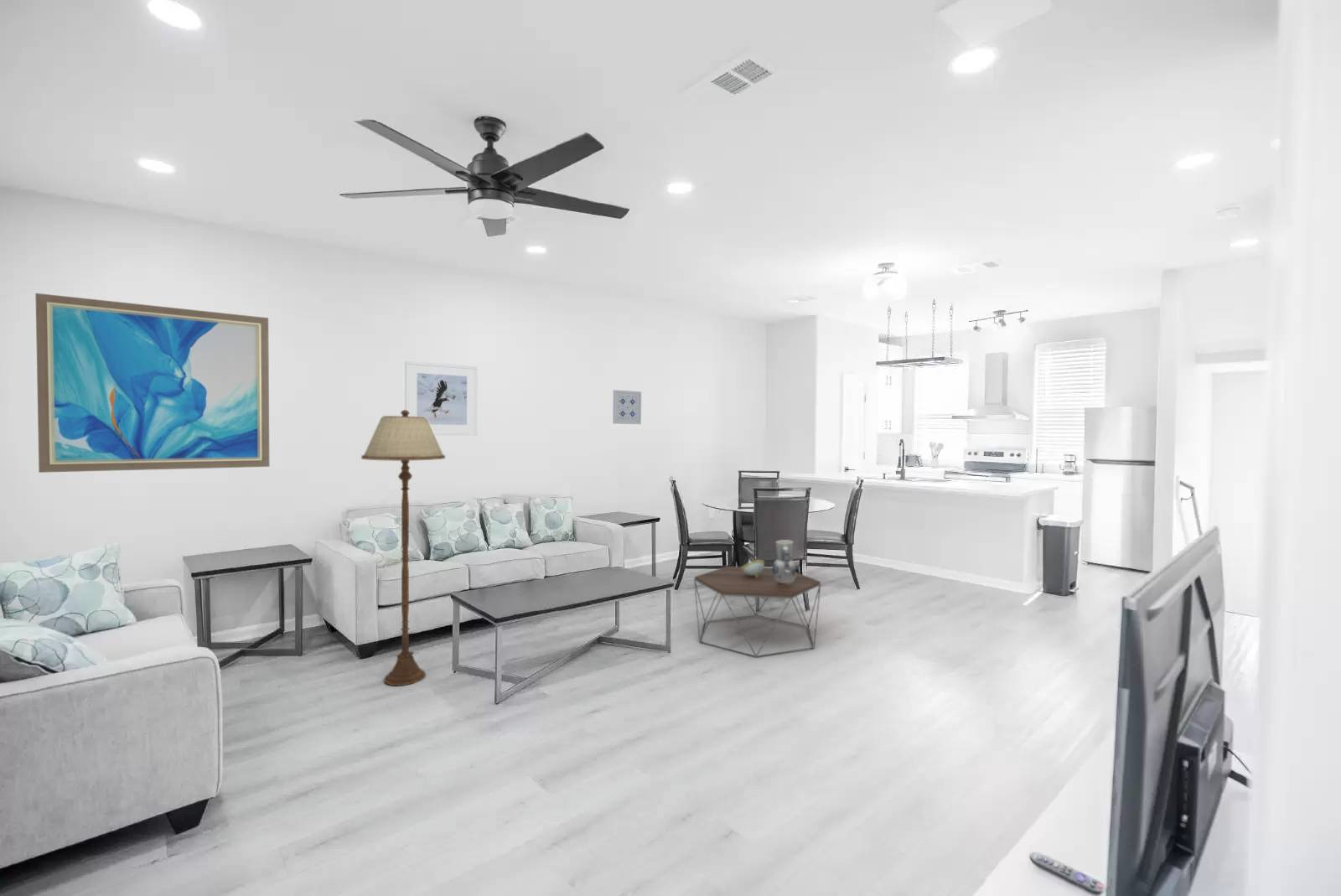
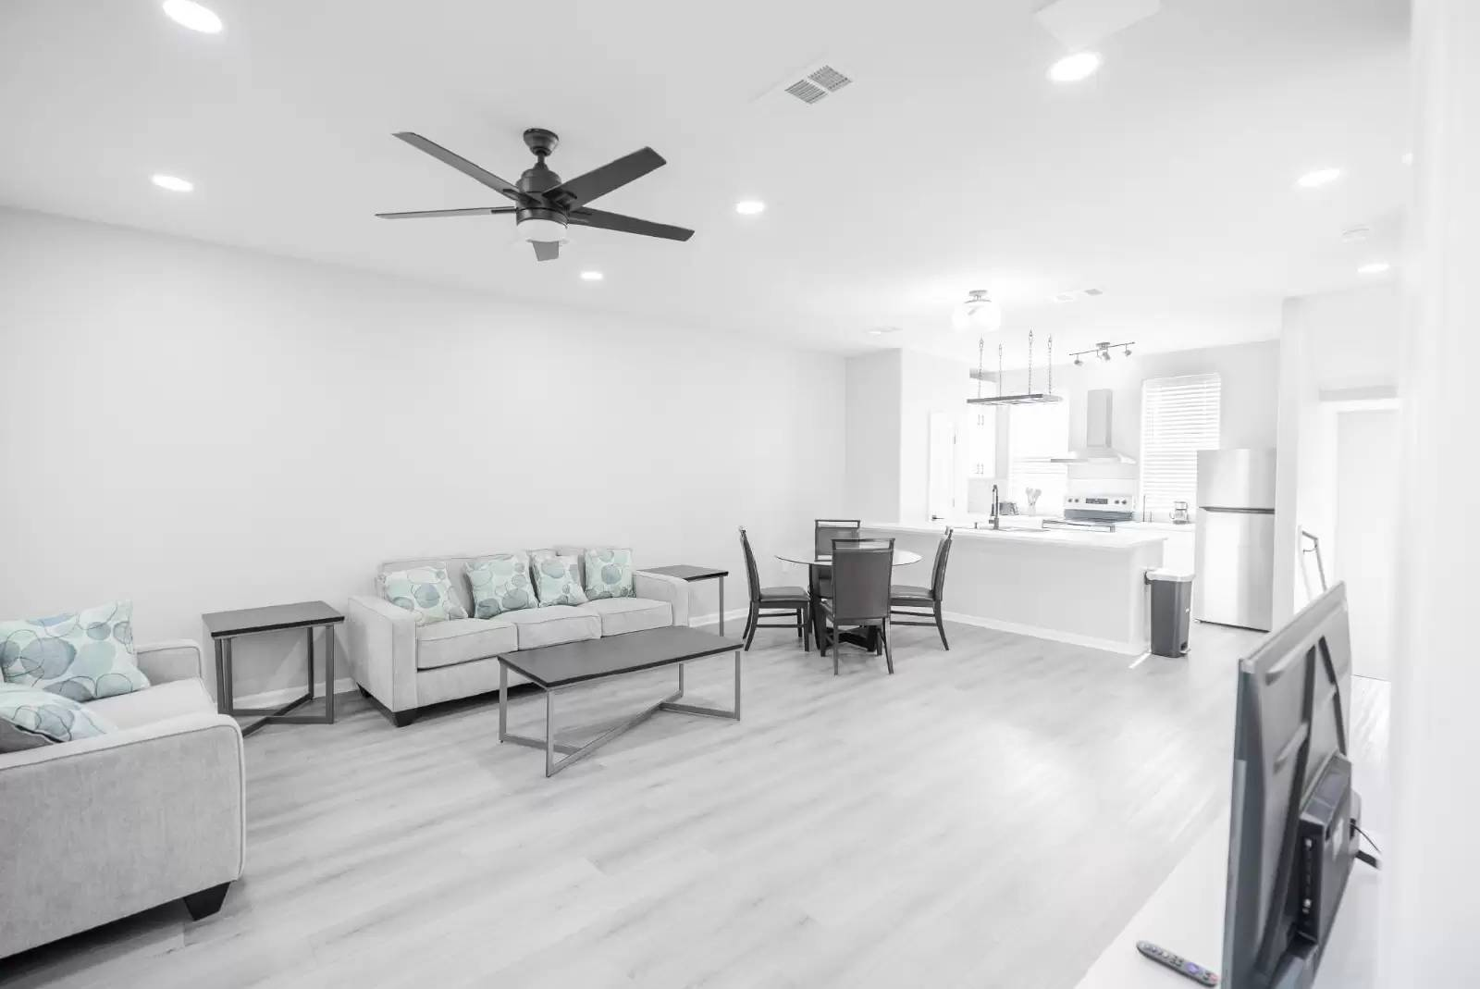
- wall art (627, 407)
- vase (784, 562)
- wall art (163, 388)
- coffee table (752, 608)
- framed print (442, 399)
- floor lamp (404, 545)
- decorative bowl (753, 567)
